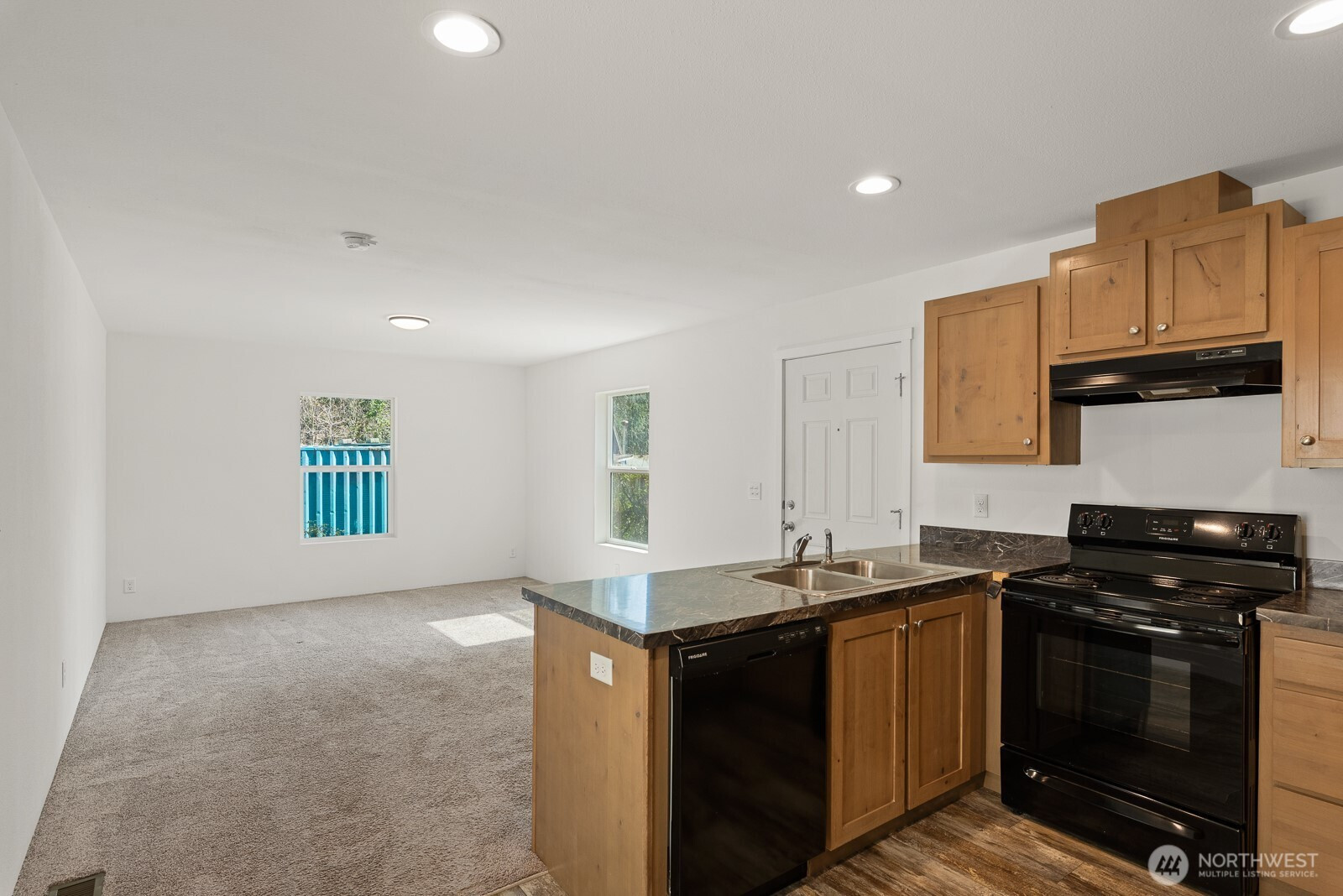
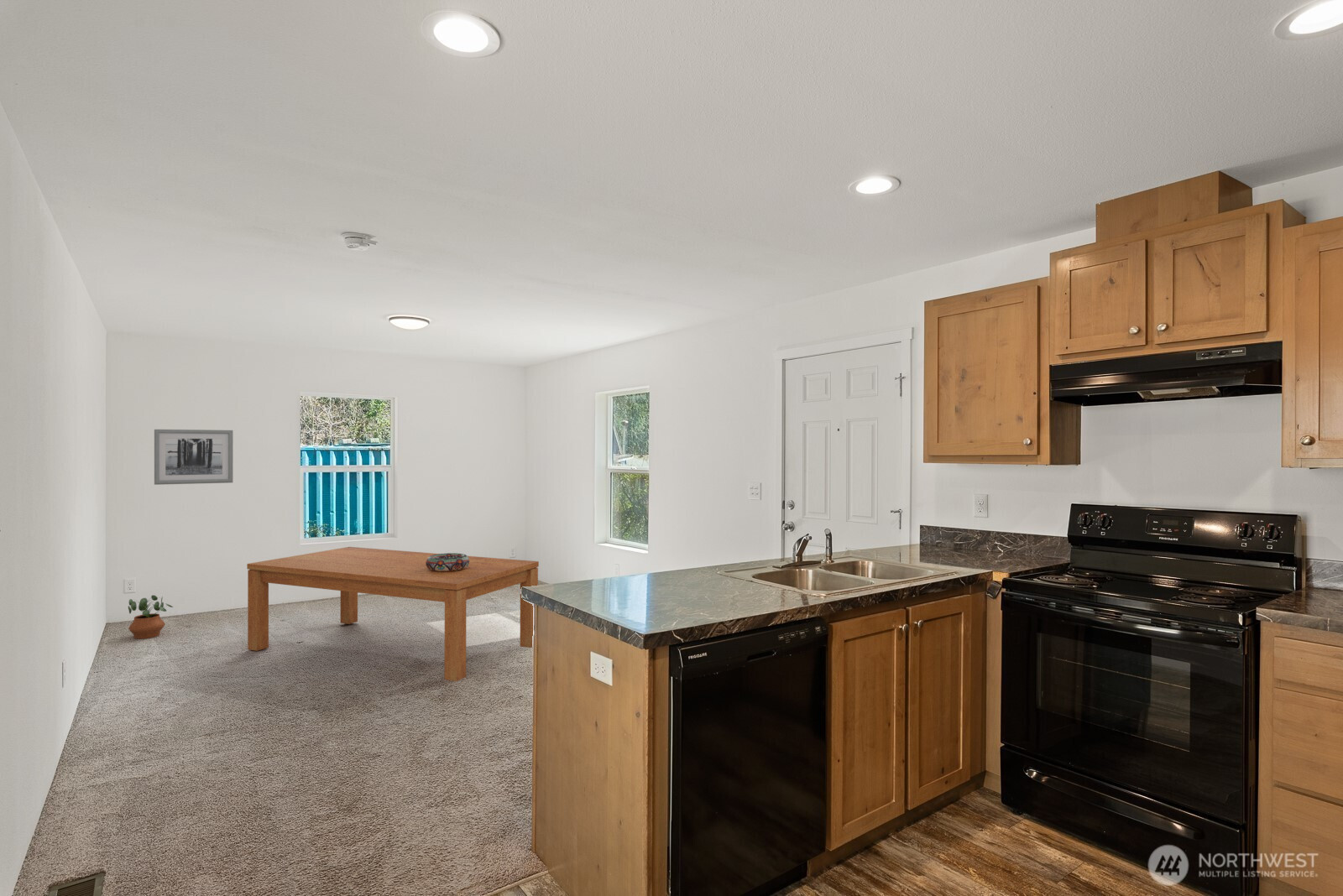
+ wall art (194, 456)
+ potted plant (151, 615)
+ dining table (397, 596)
+ decorative bowl (447, 562)
